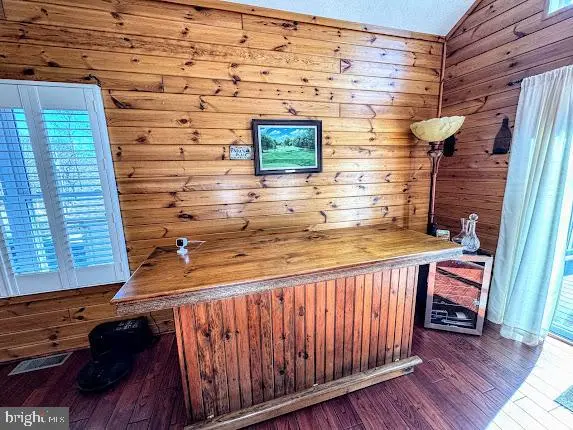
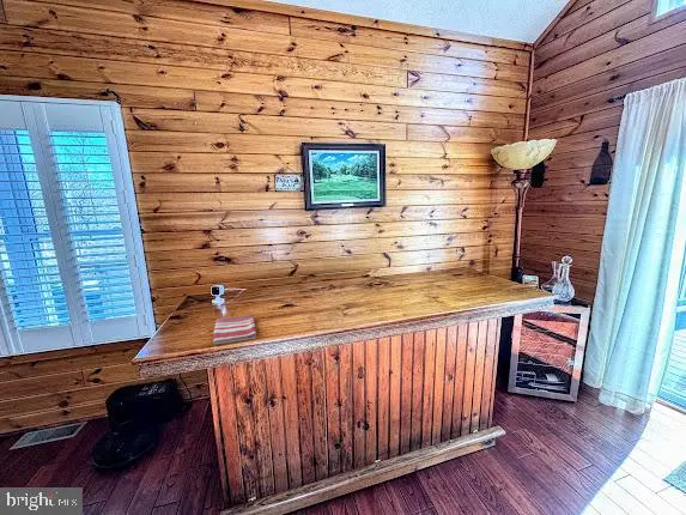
+ dish towel (235, 327)
